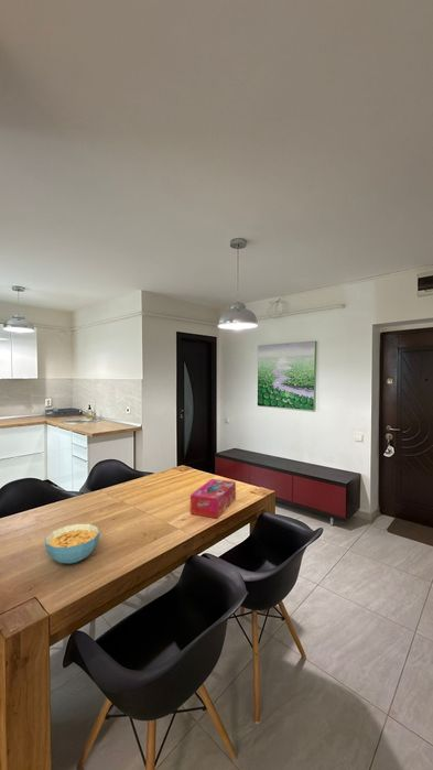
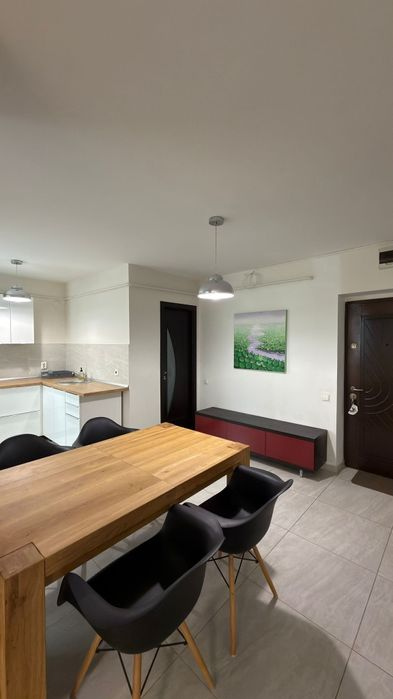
- tissue box (214, 497)
- cereal bowl (73, 546)
